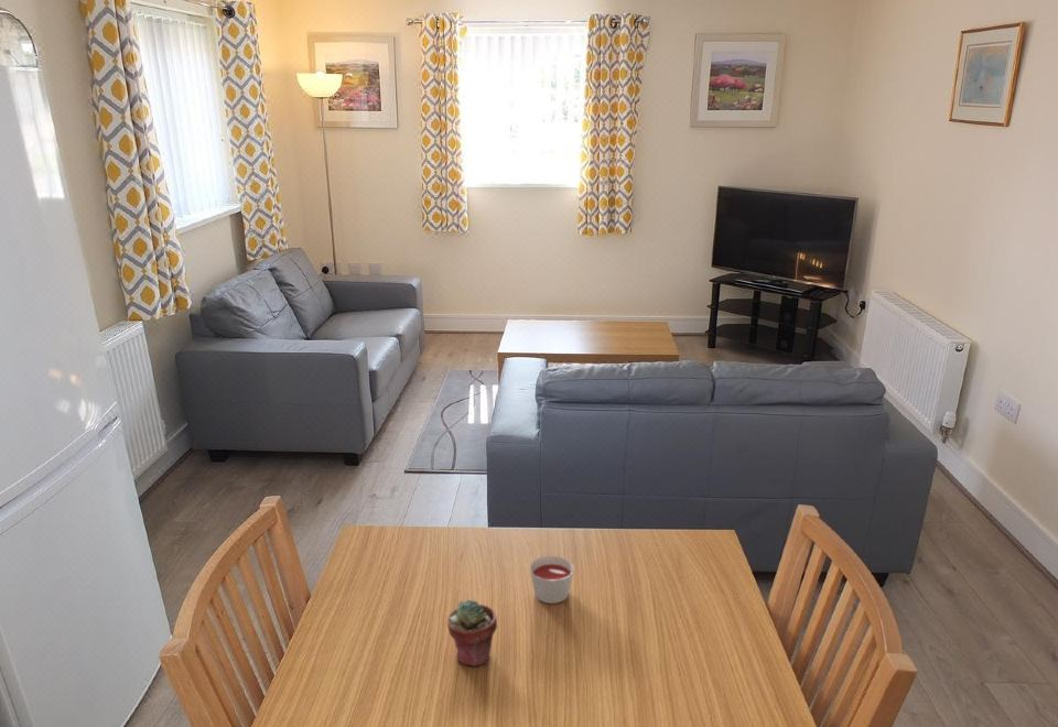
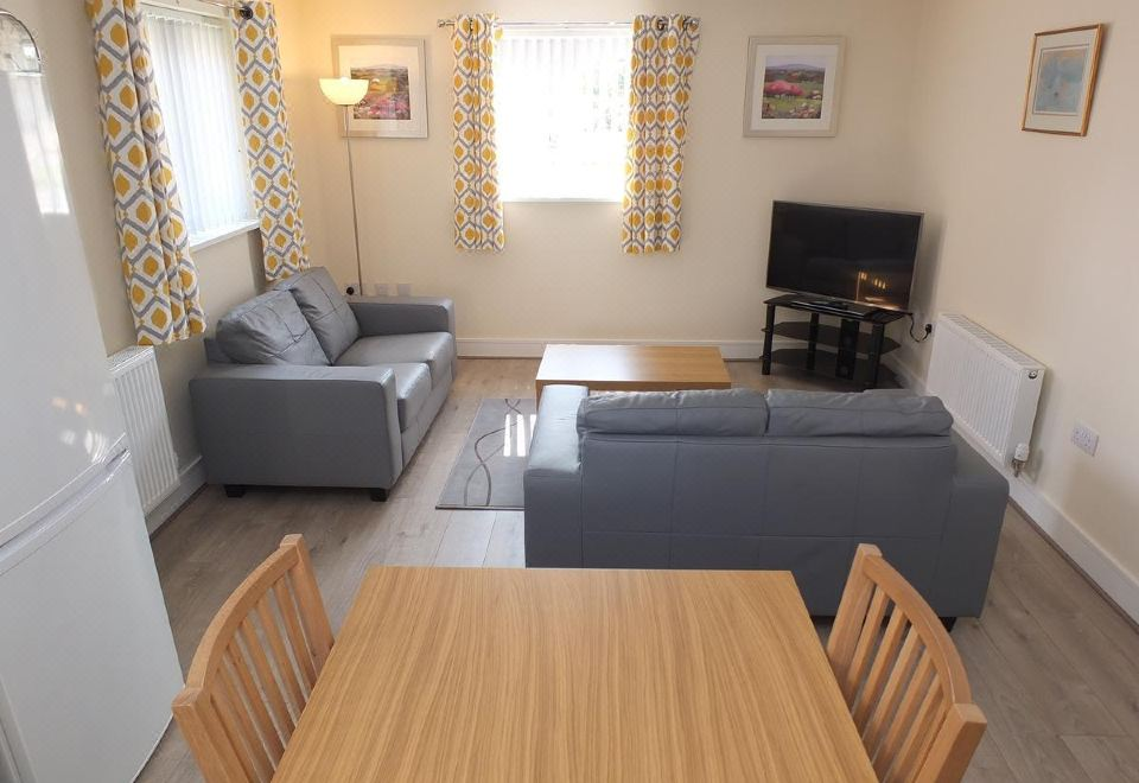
- candle (551, 580)
- potted succulent (472, 629)
